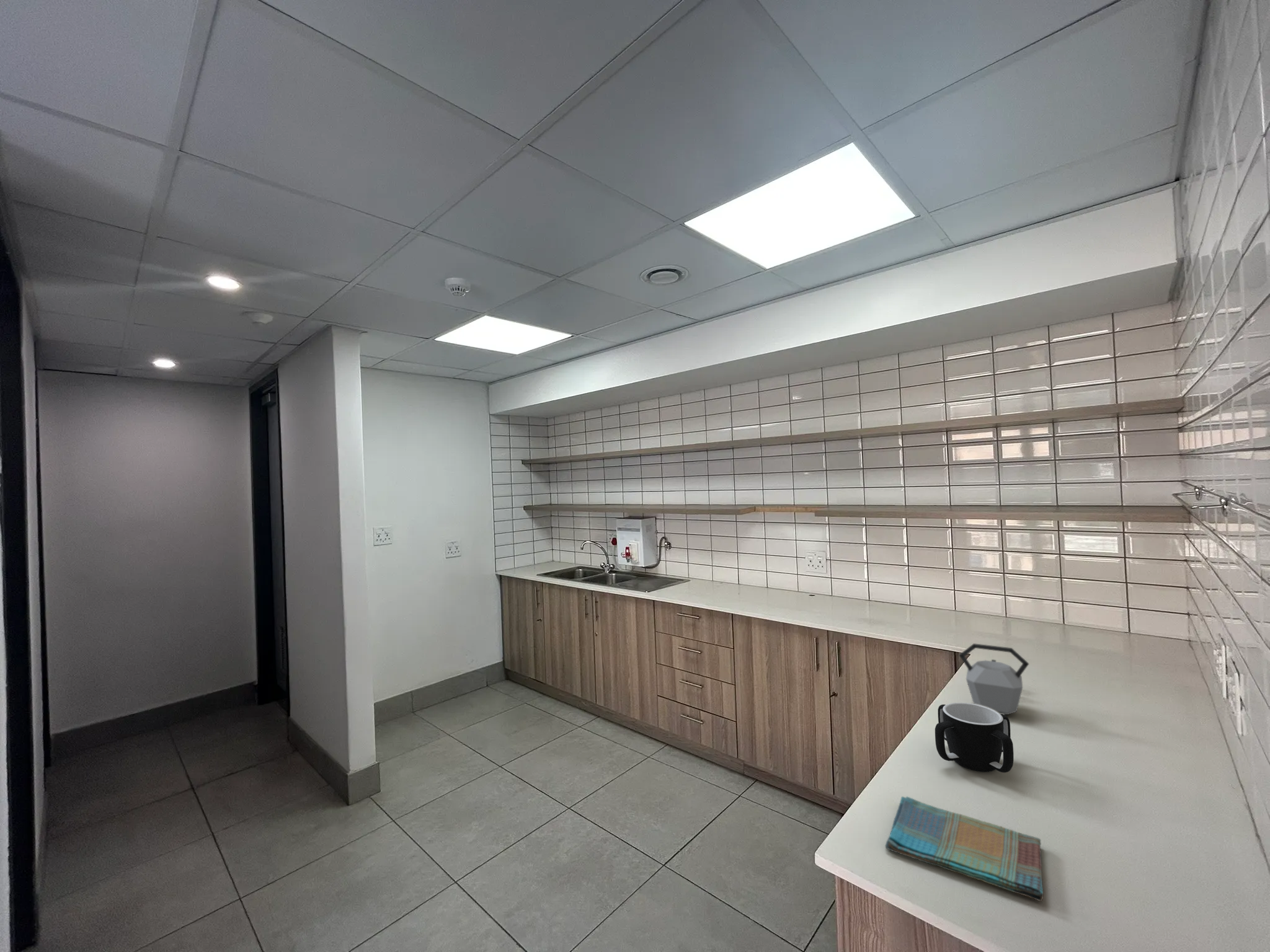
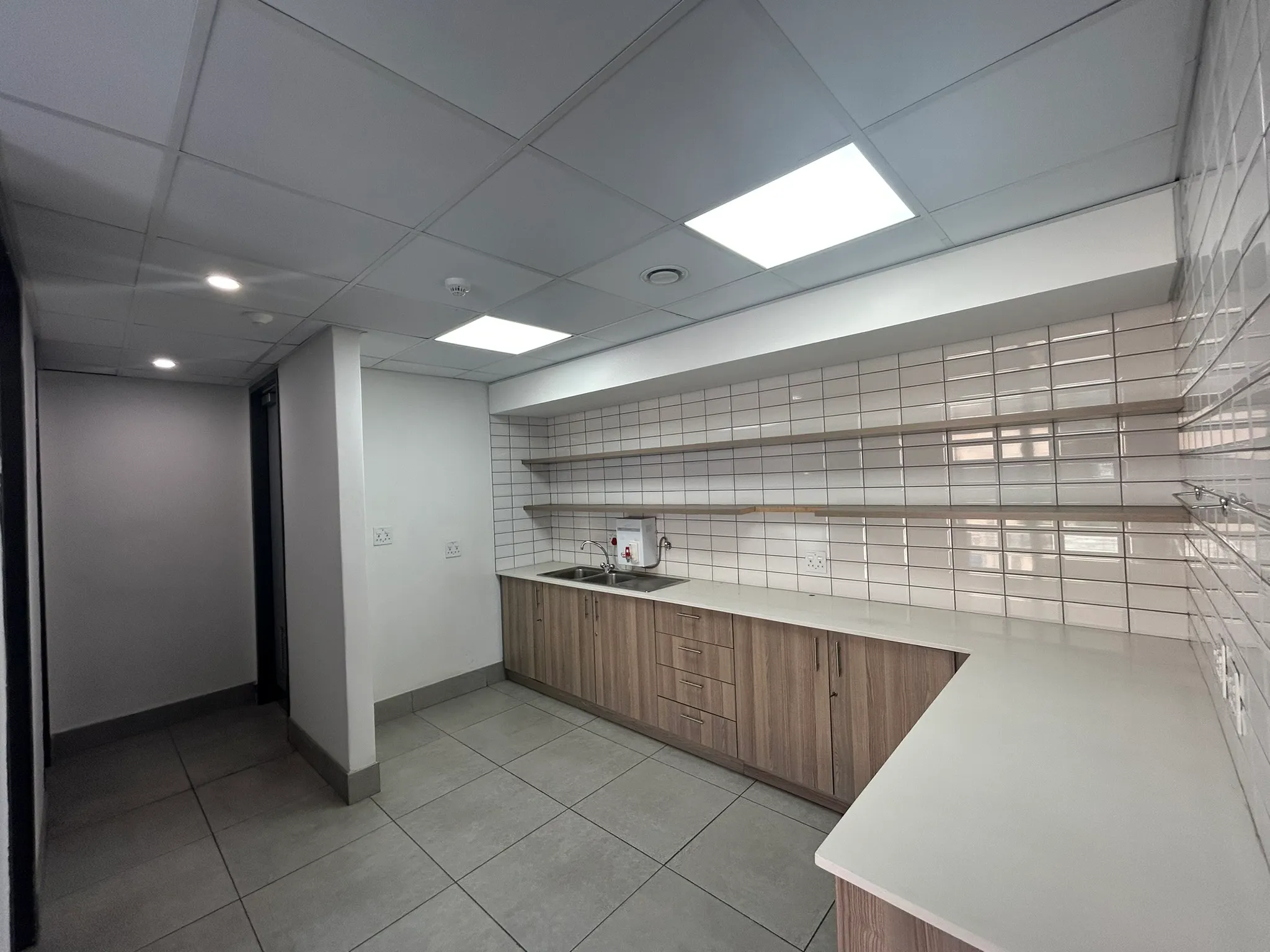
- kettle (994, 669)
- dish towel (962, 841)
- mug (973, 738)
